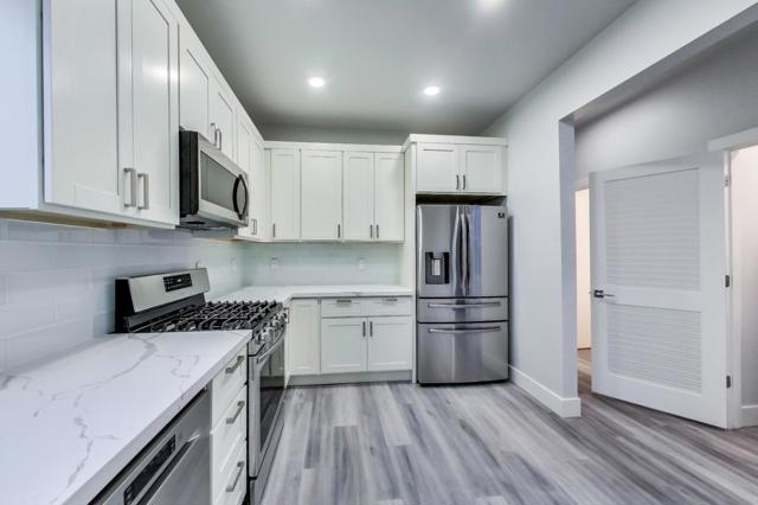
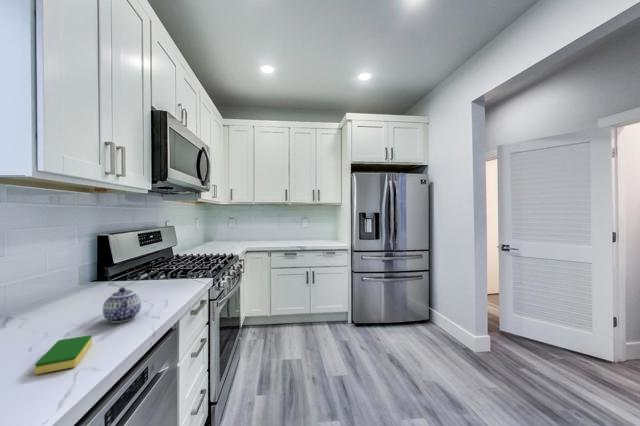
+ dish sponge (66, 352)
+ teapot (122, 303)
